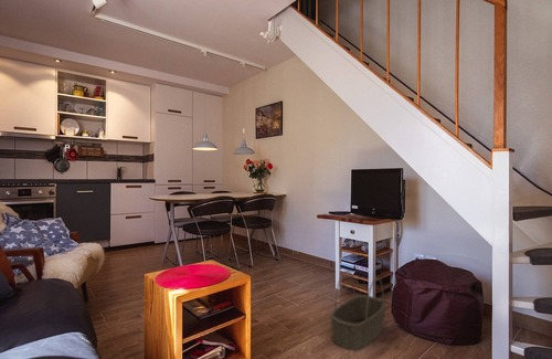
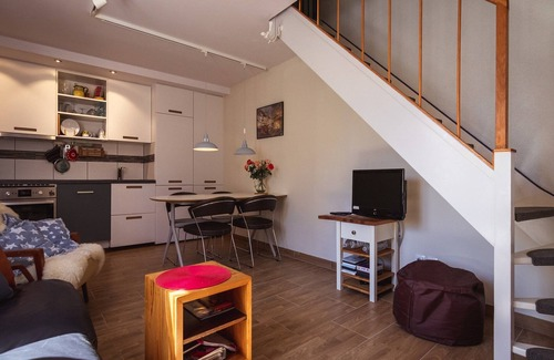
- basket (359, 304)
